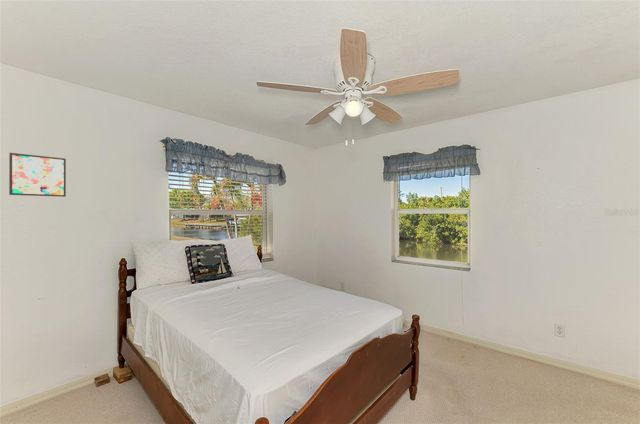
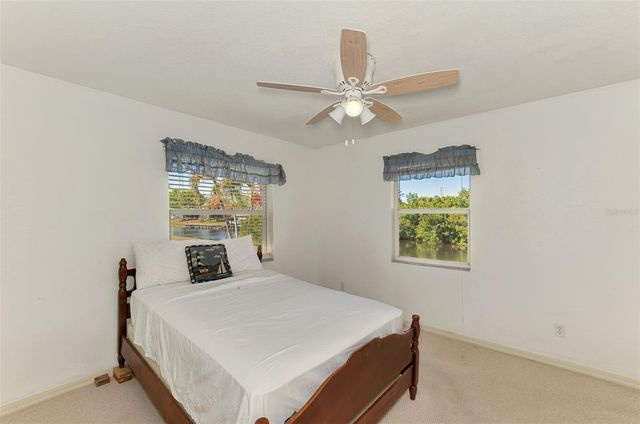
- wall art (38, 175)
